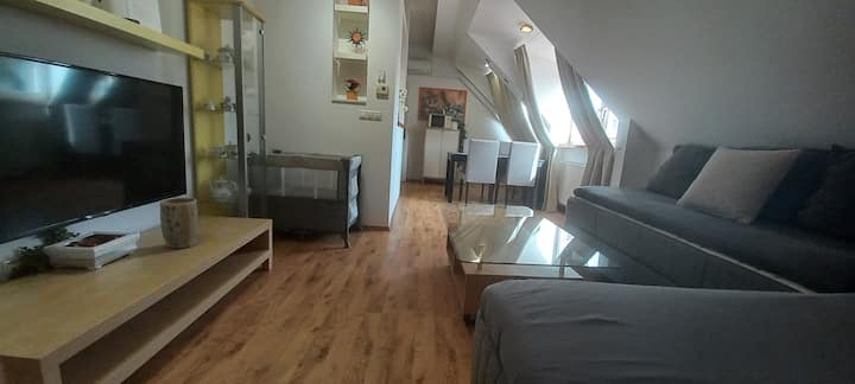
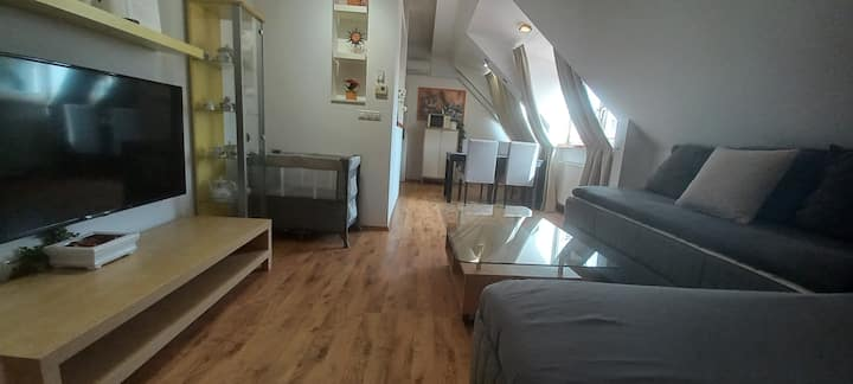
- plant pot (179, 223)
